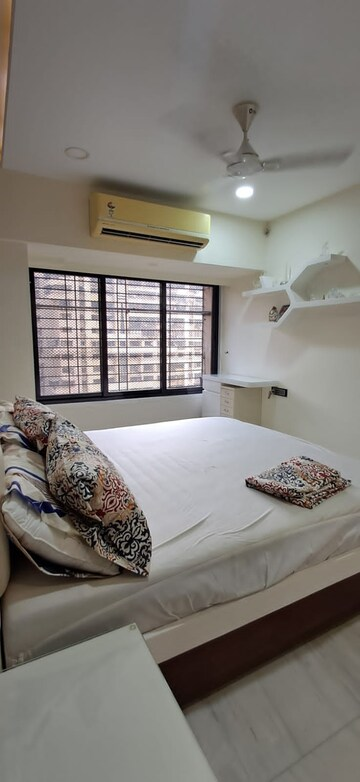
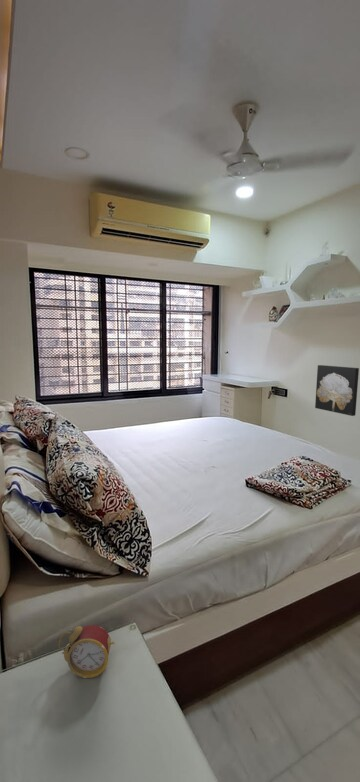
+ wall art (335, 389)
+ alarm clock (86, 648)
